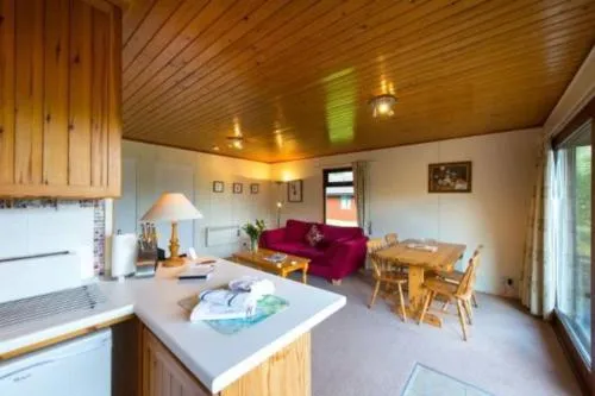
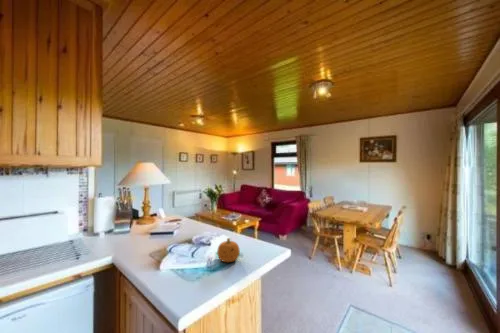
+ fruit (228, 248)
